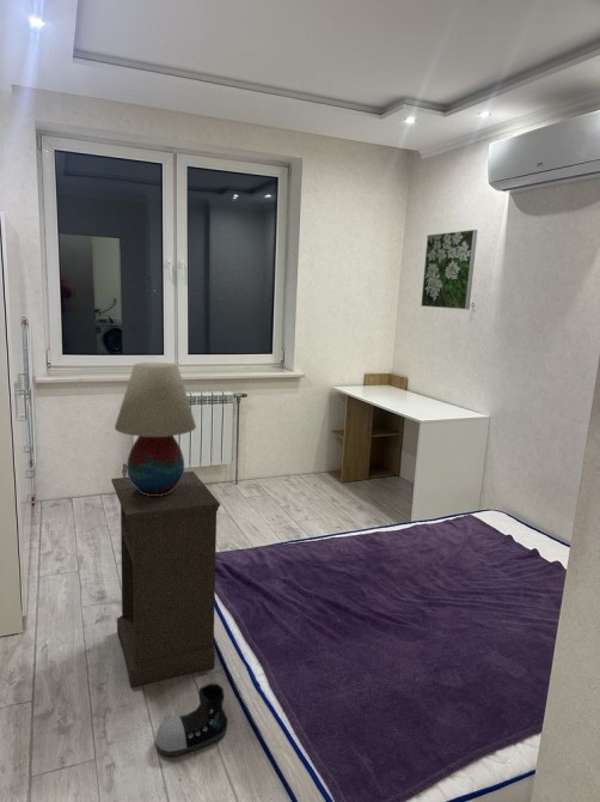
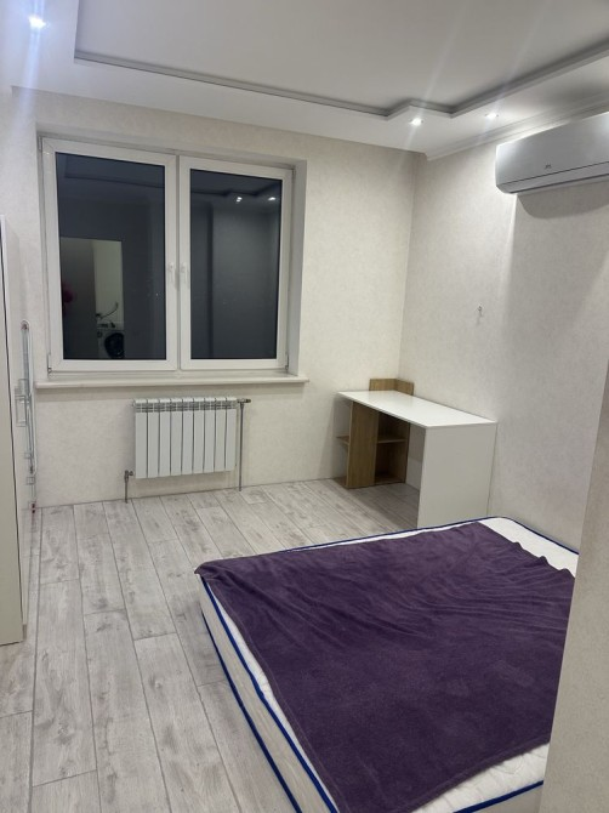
- table lamp (155, 429)
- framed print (447, 271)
- shoe (192, 718)
- nightstand (163, 571)
